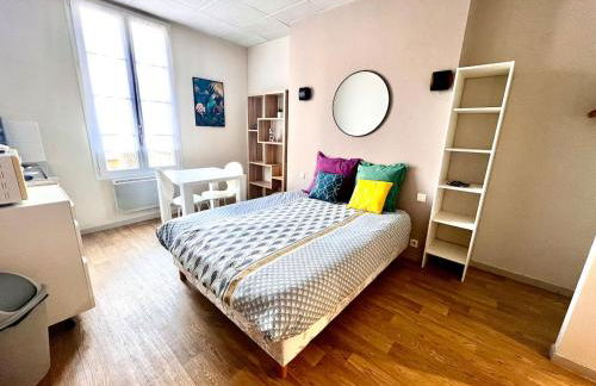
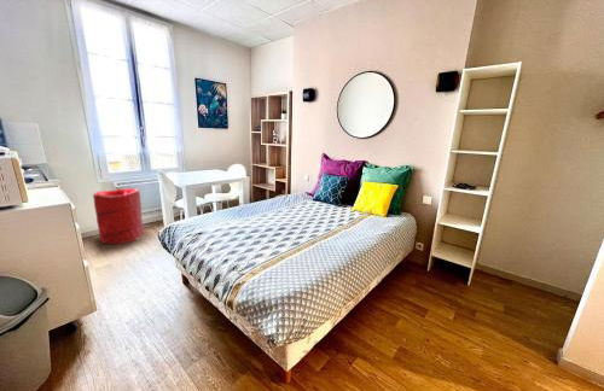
+ laundry hamper (120, 214)
